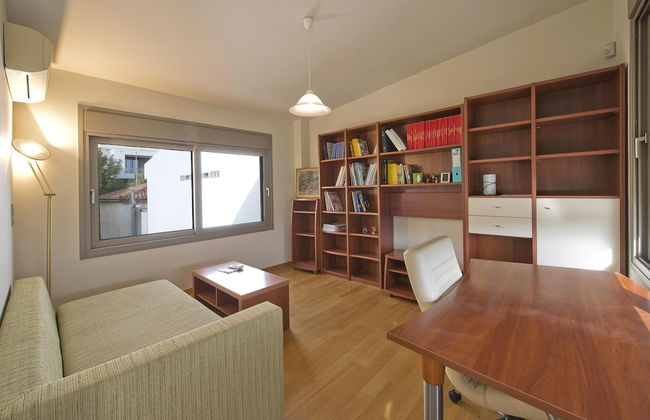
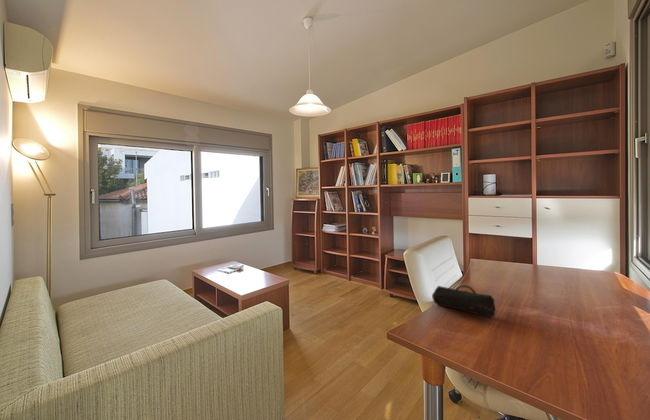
+ pencil case (463, 299)
